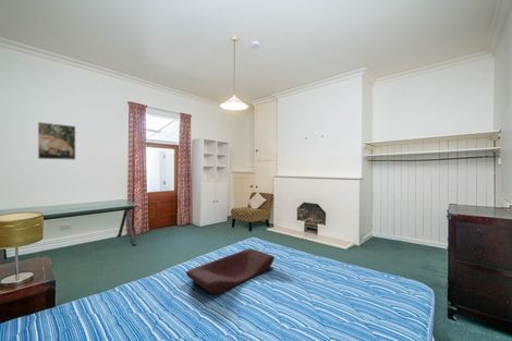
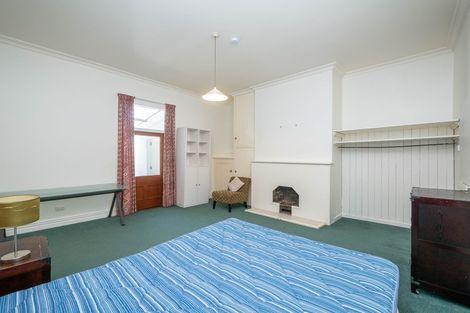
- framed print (57, 142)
- cushion (233, 268)
